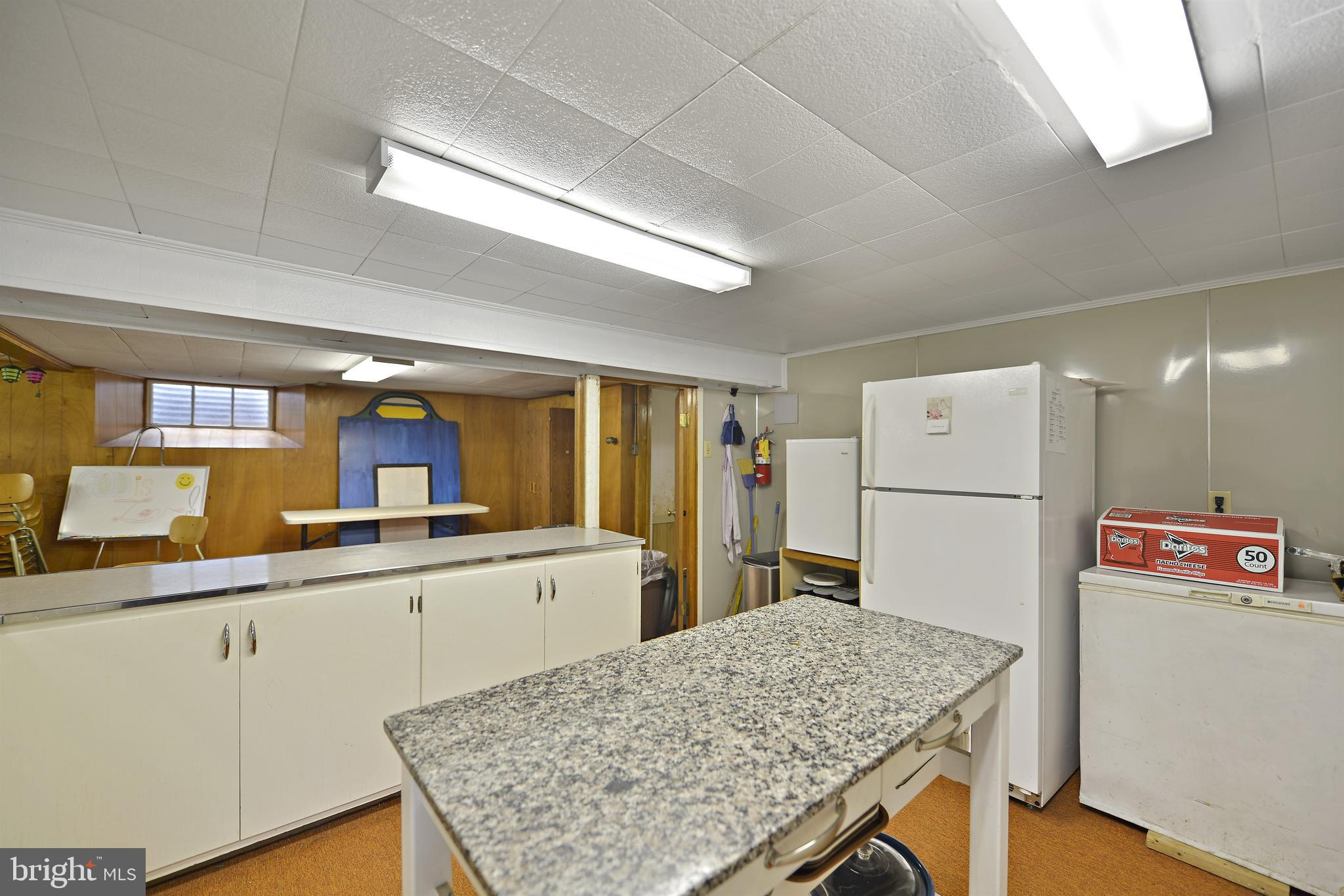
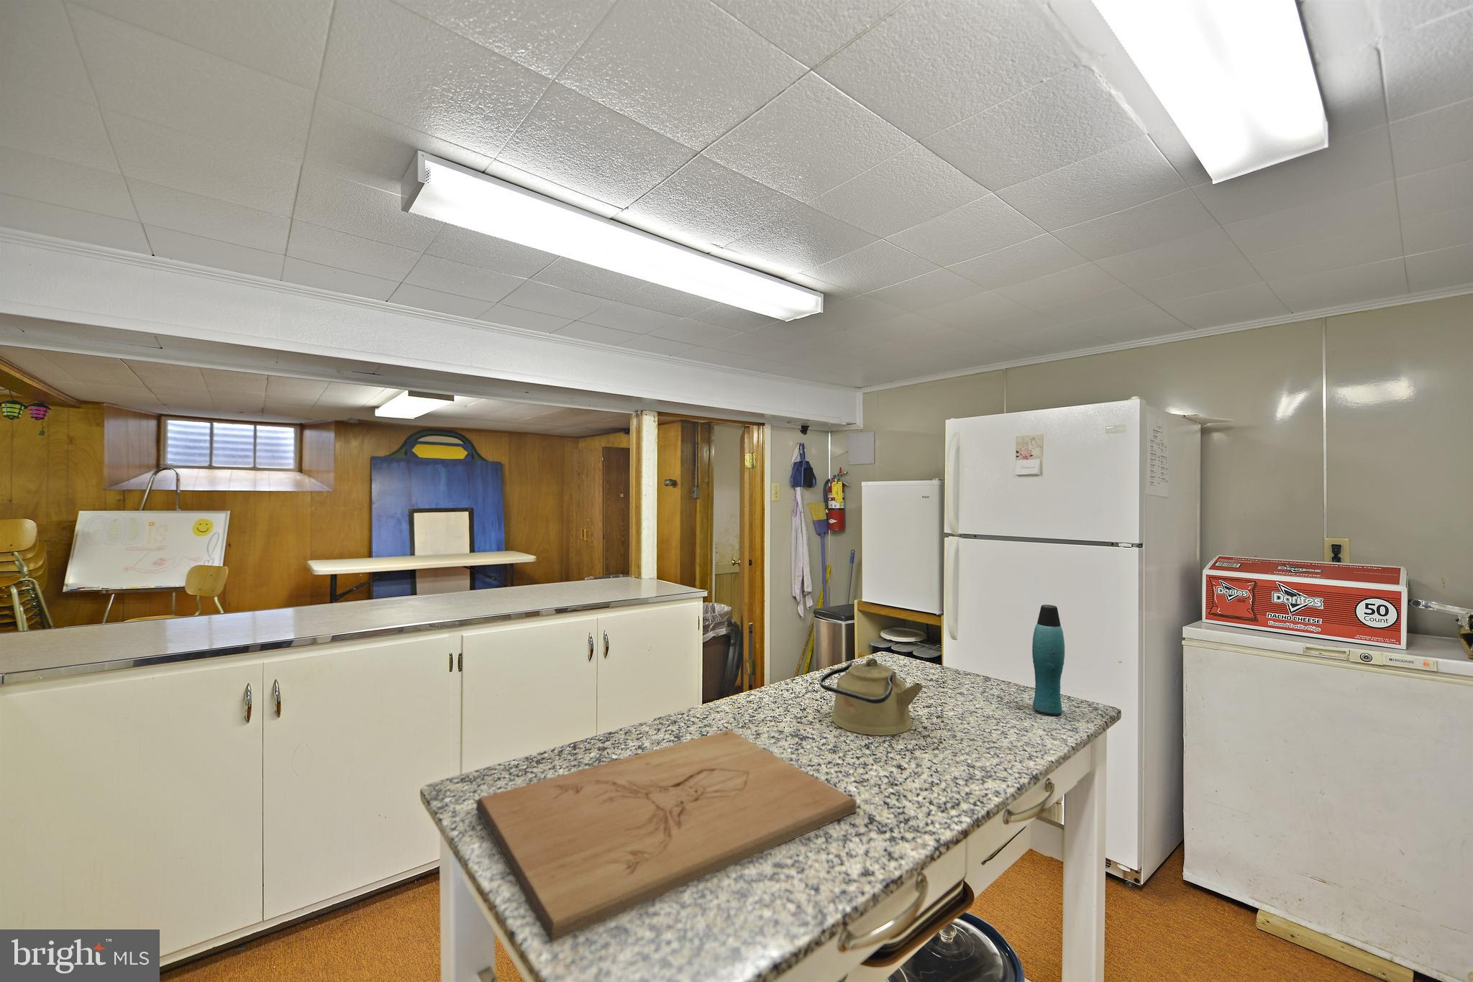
+ cutting board (666, 803)
+ bottle (1048, 658)
+ kettle (878, 690)
